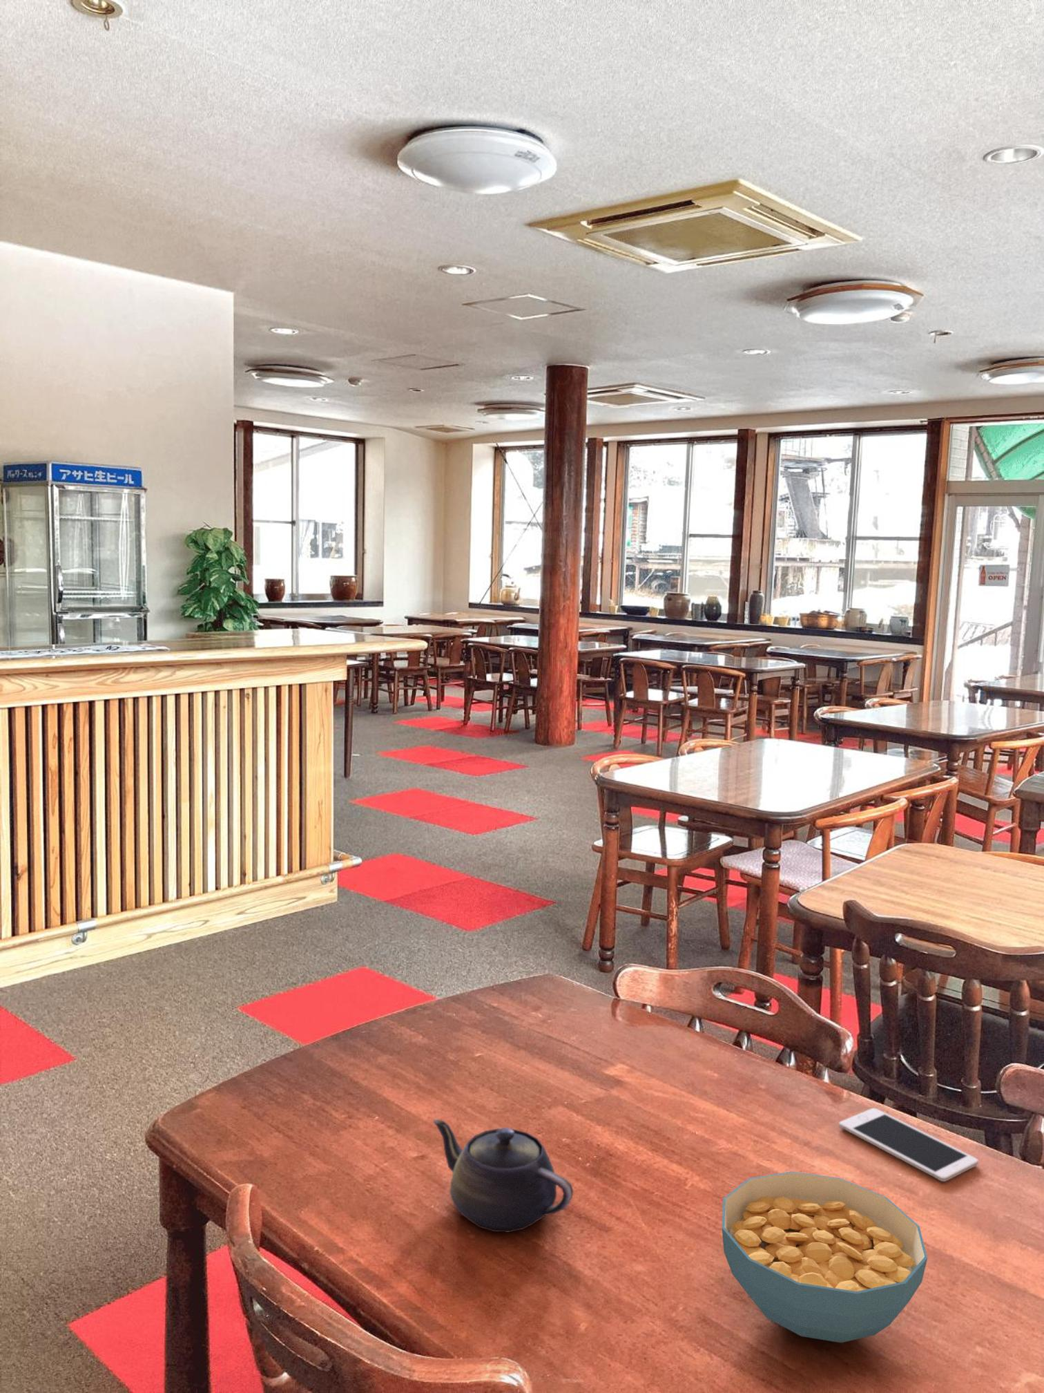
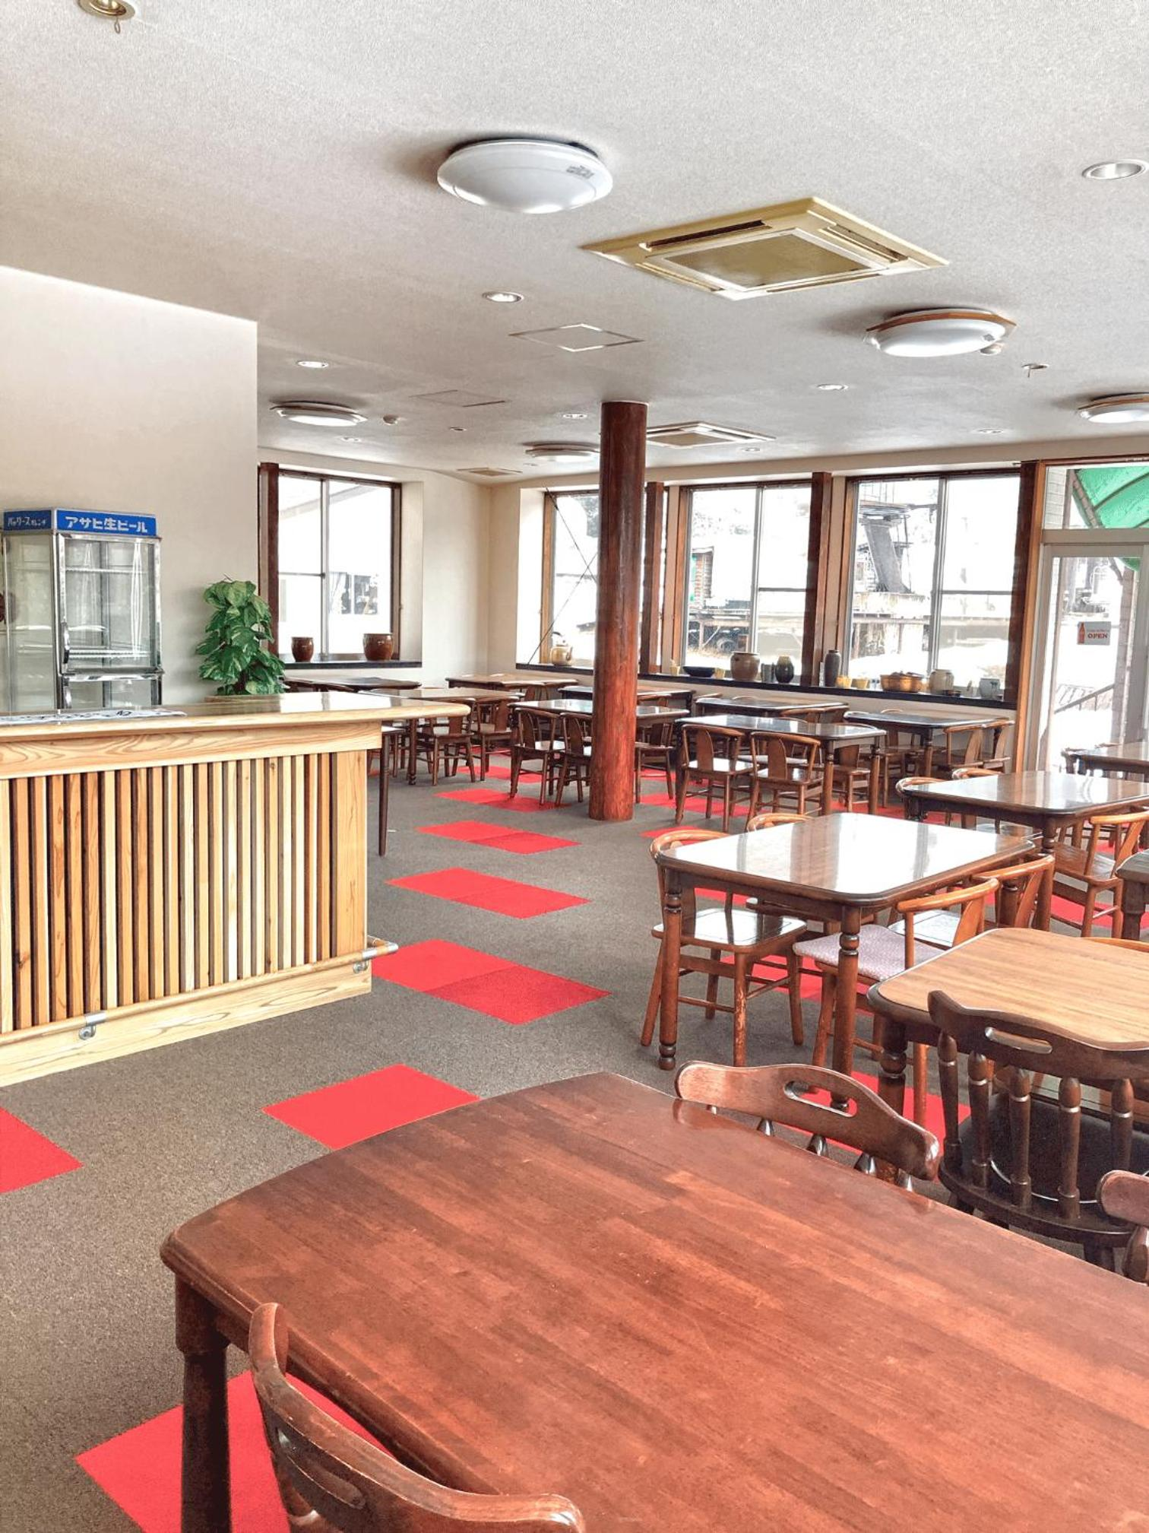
- cereal bowl (817, 1272)
- cell phone (907, 1142)
- teapot (499, 1169)
